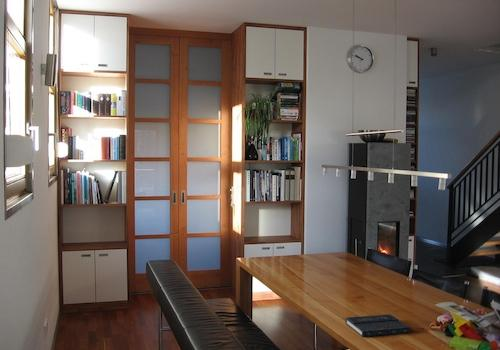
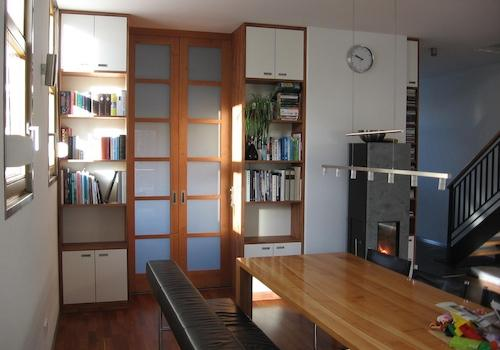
- book (385, 324)
